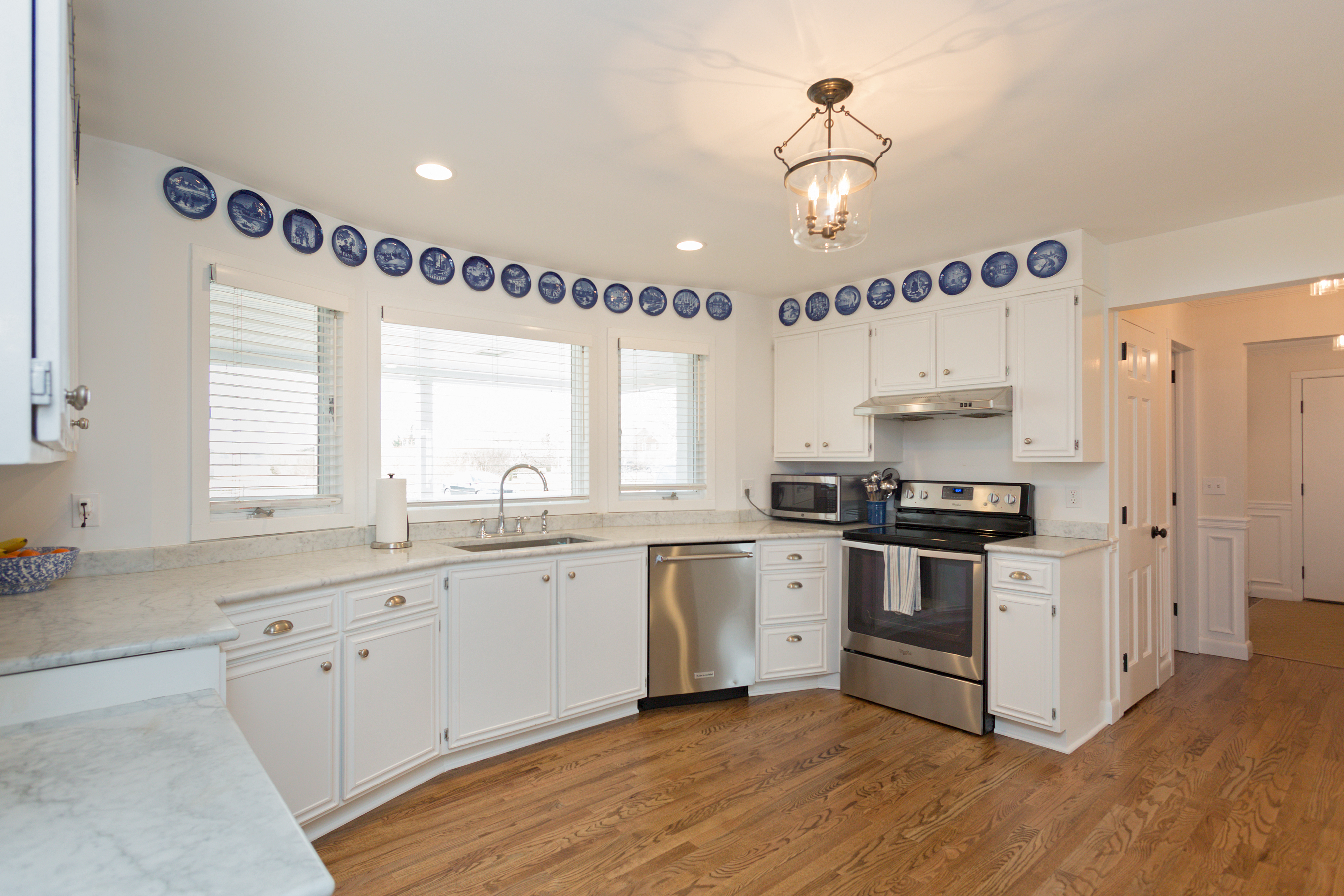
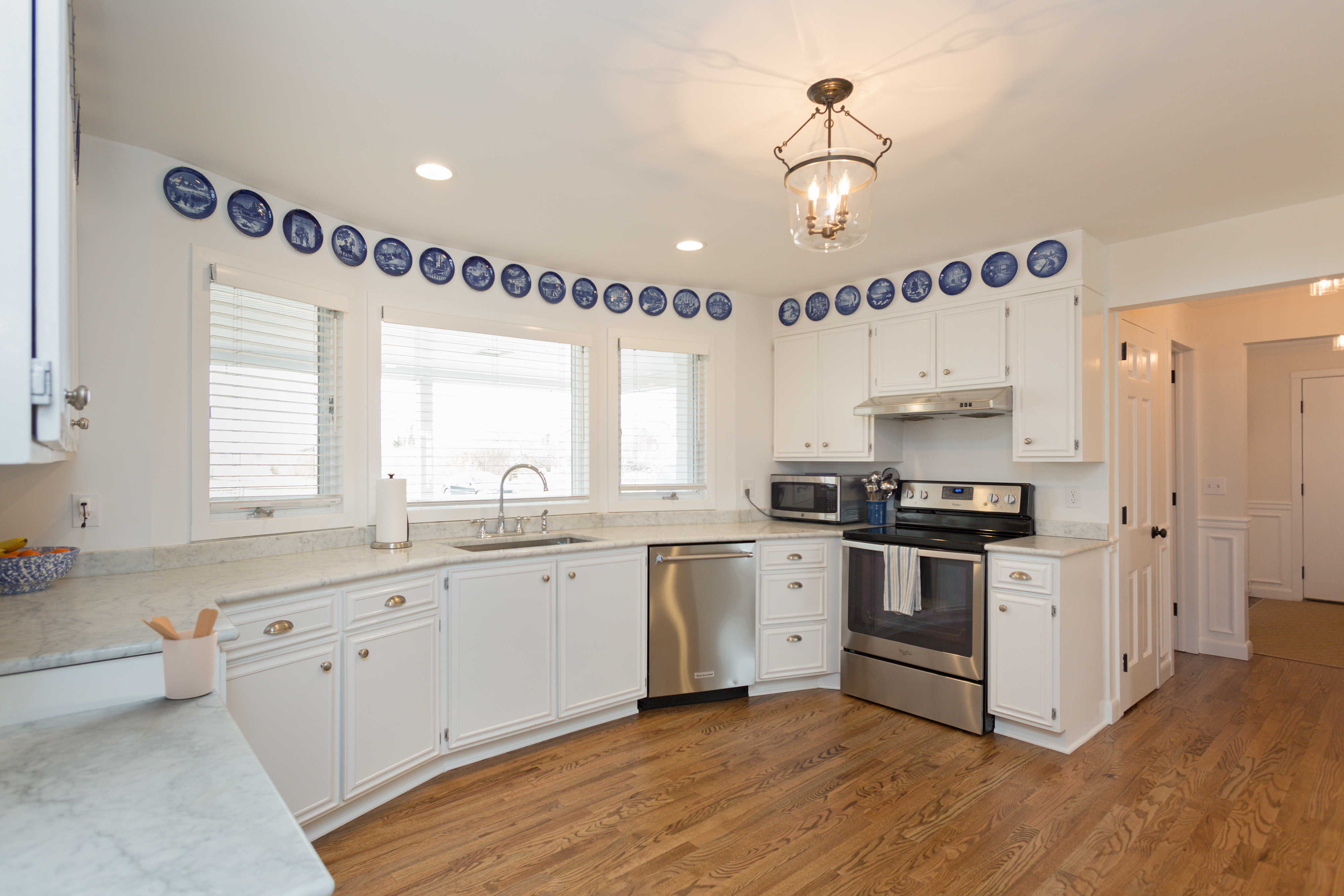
+ utensil holder (178, 652)
